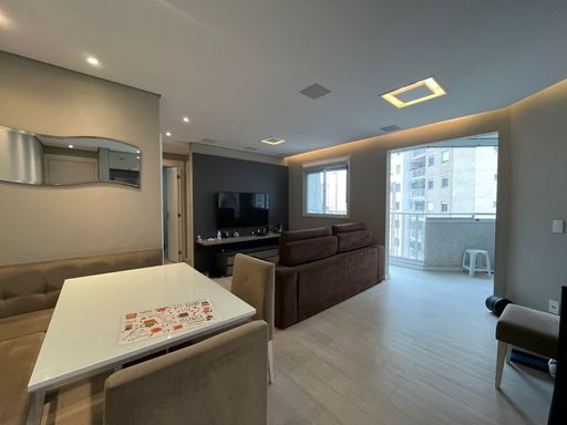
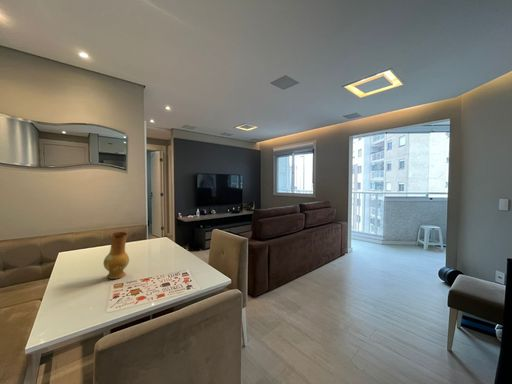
+ ceramic jug (116, 254)
